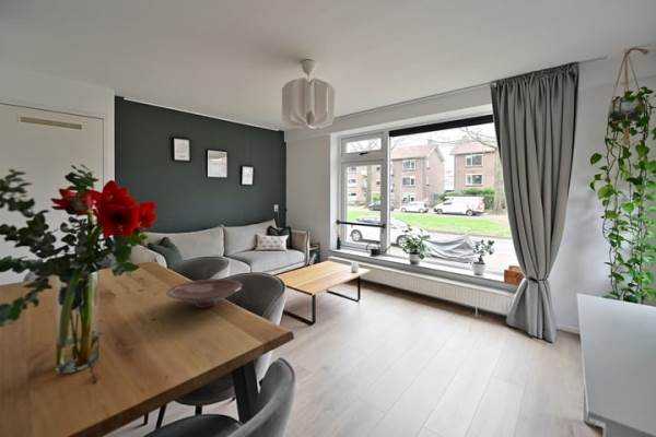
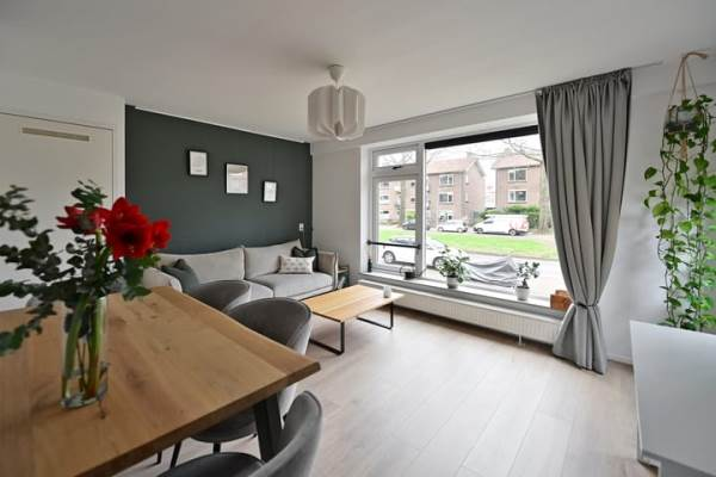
- bowl (206, 296)
